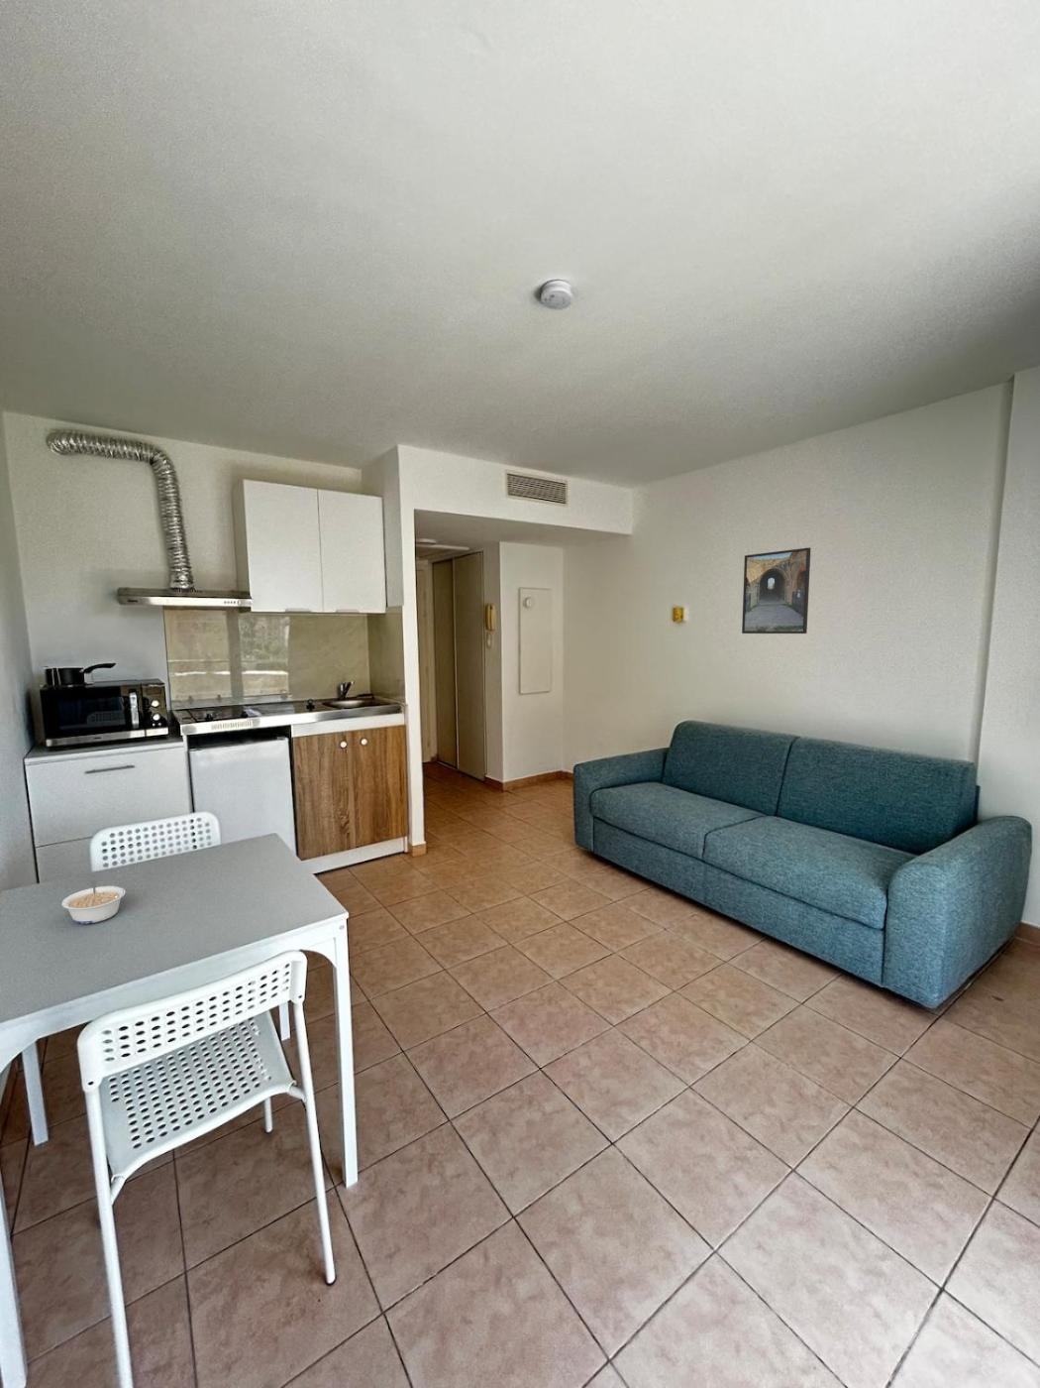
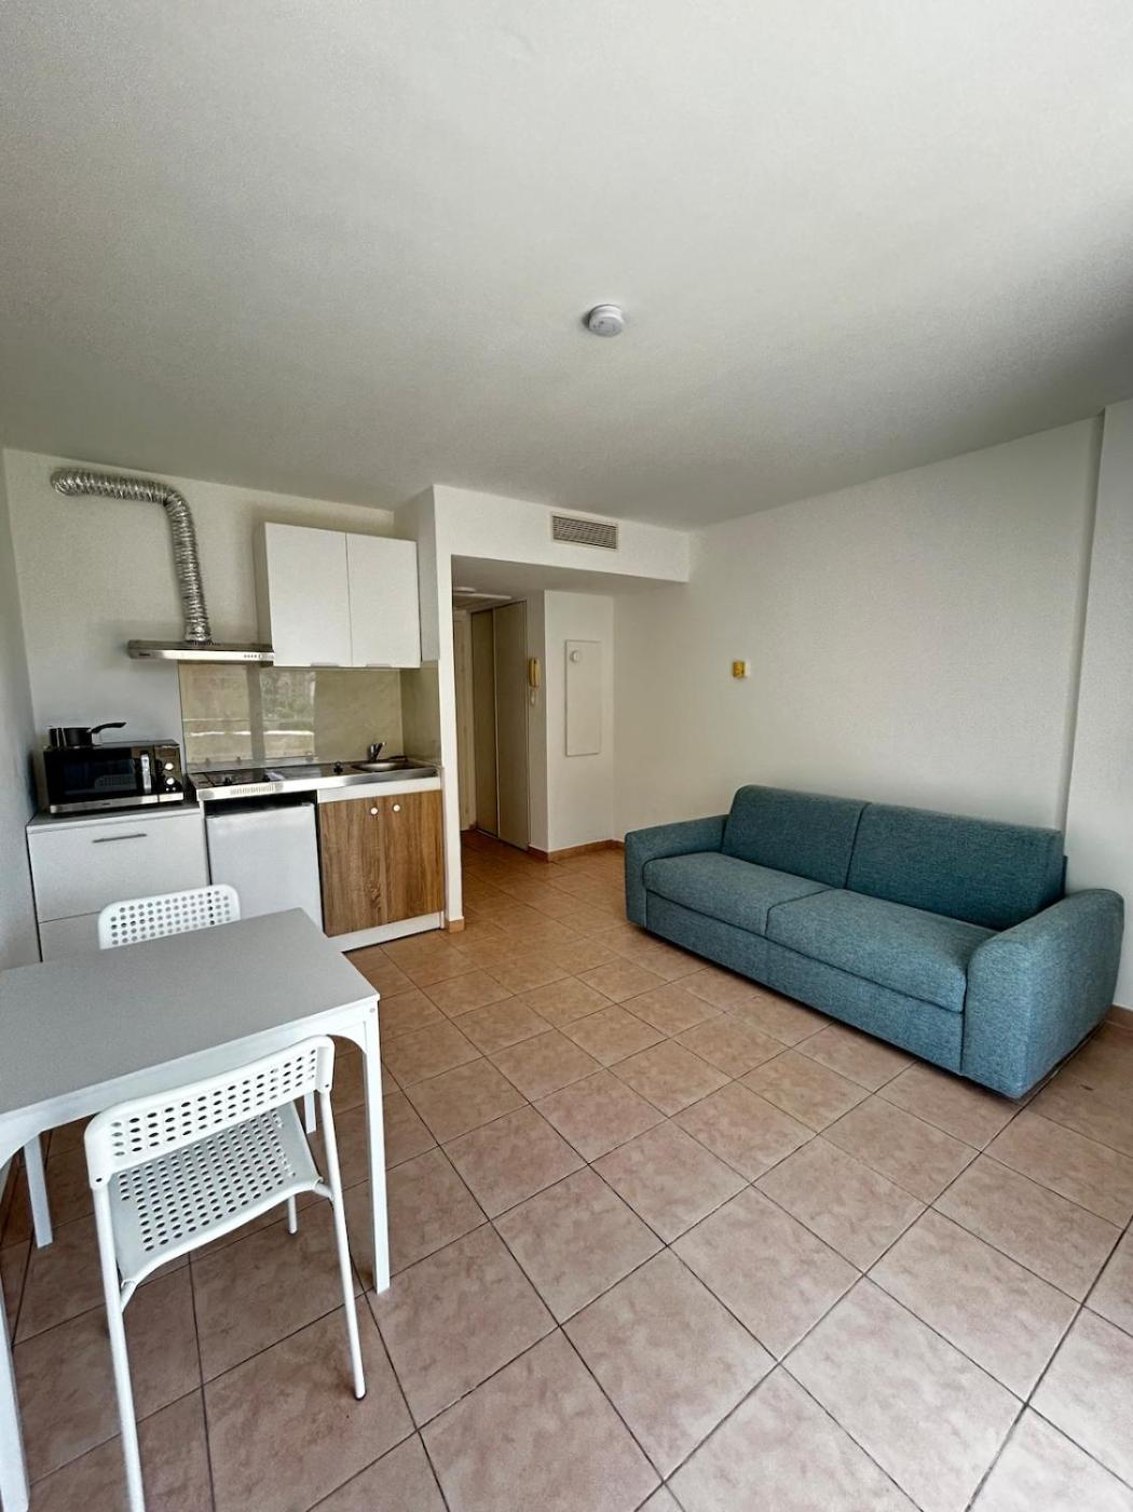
- legume (93, 903)
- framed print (773, 592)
